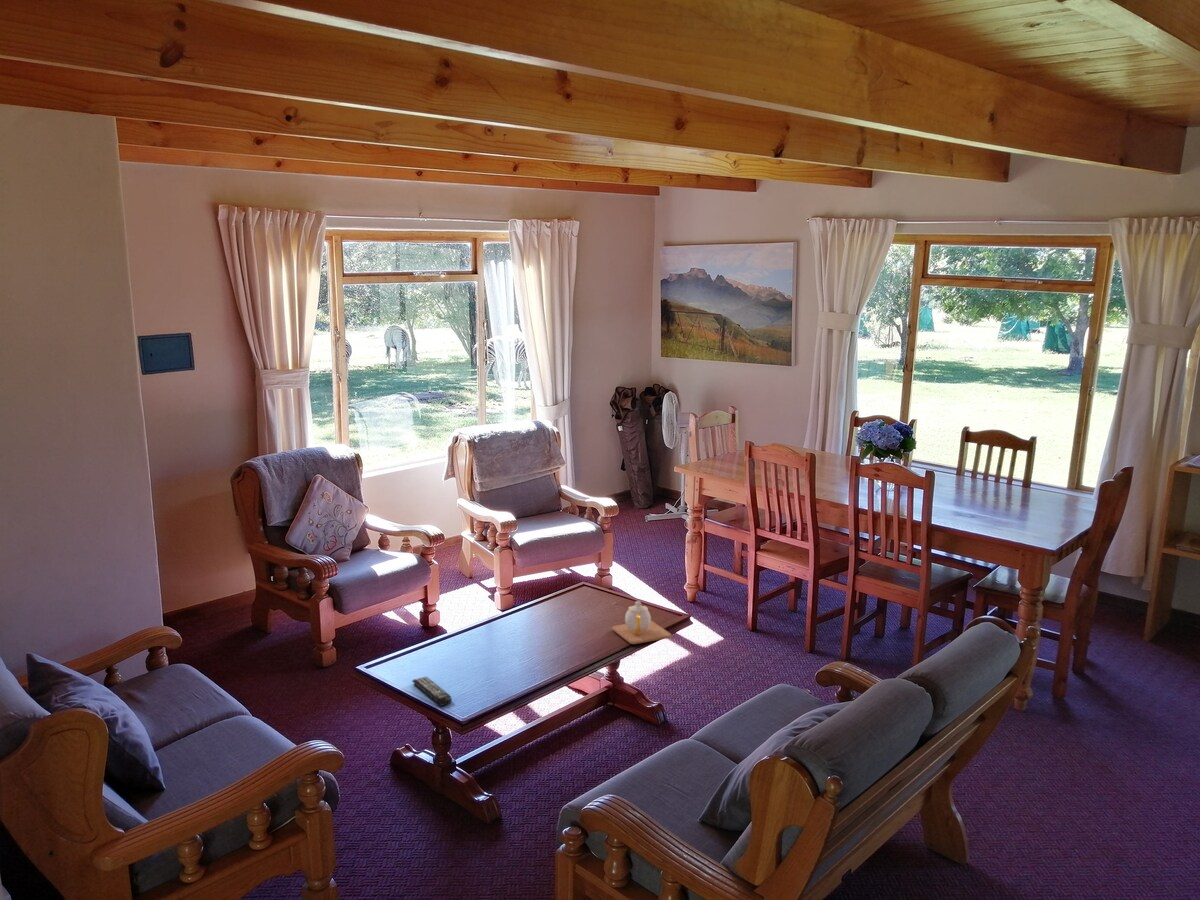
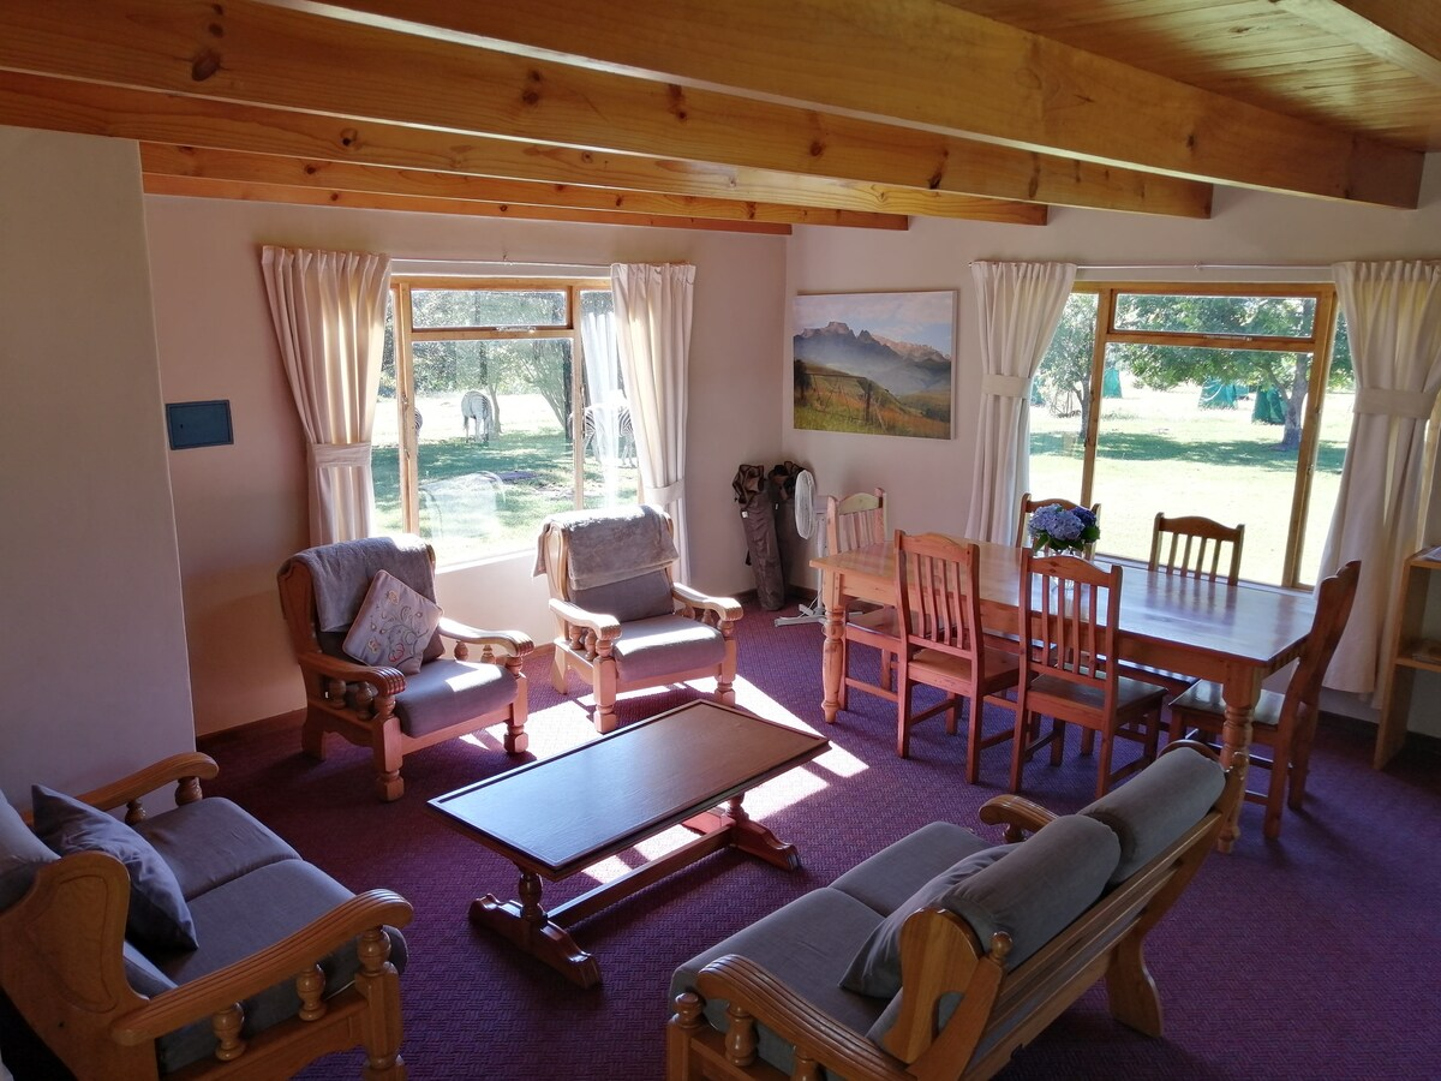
- remote control (431, 690)
- teapot (641, 617)
